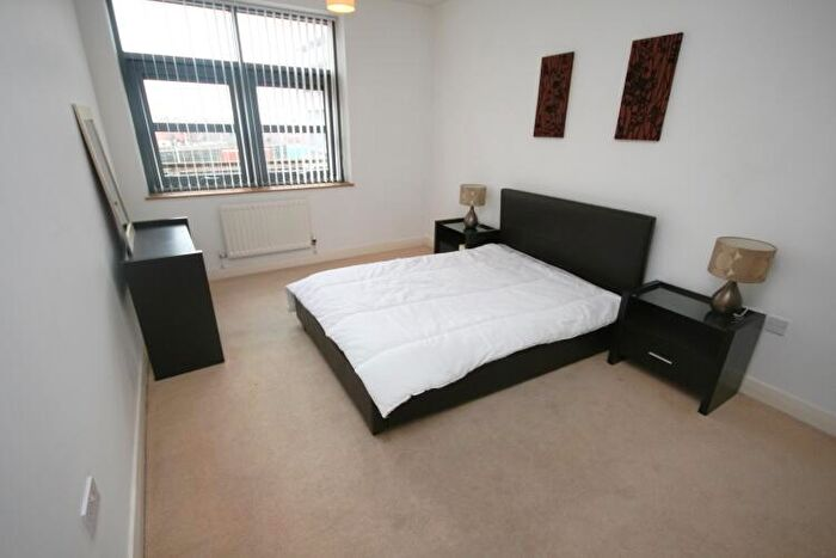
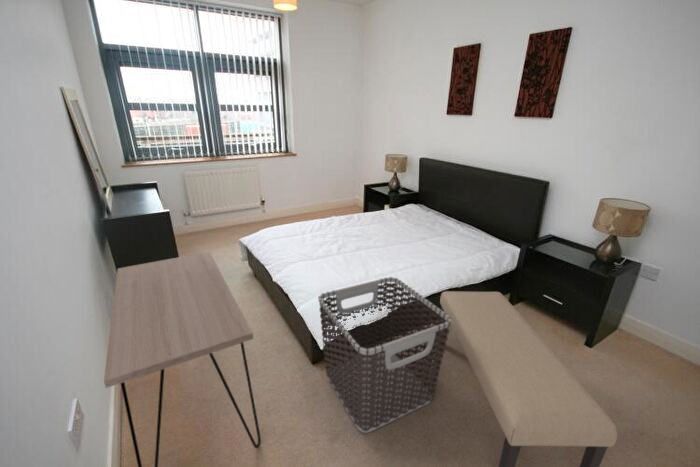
+ bench (499, 369)
+ clothes hamper (379, 347)
+ desk (184, 349)
